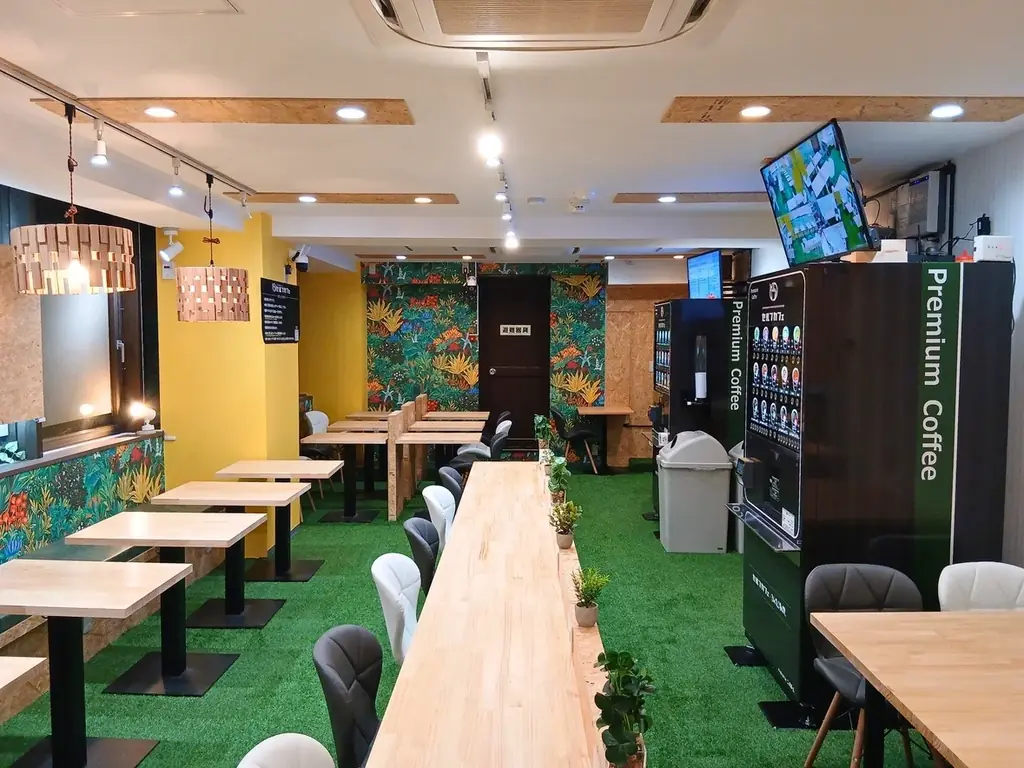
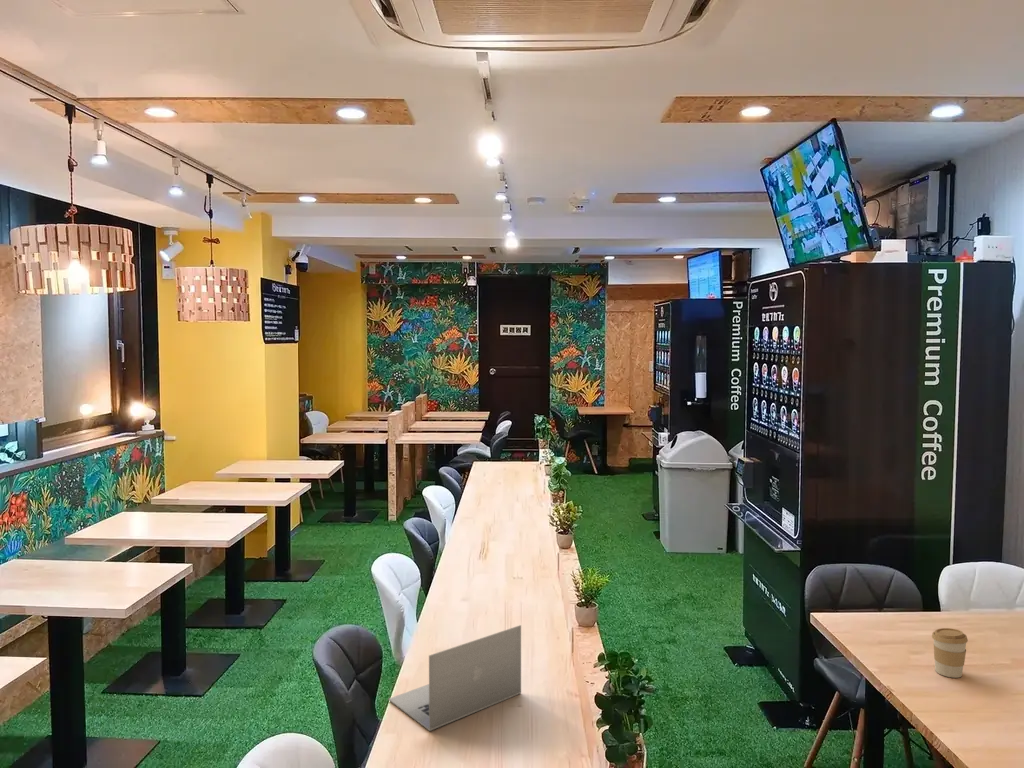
+ laptop (455, 662)
+ coffee cup (949, 651)
